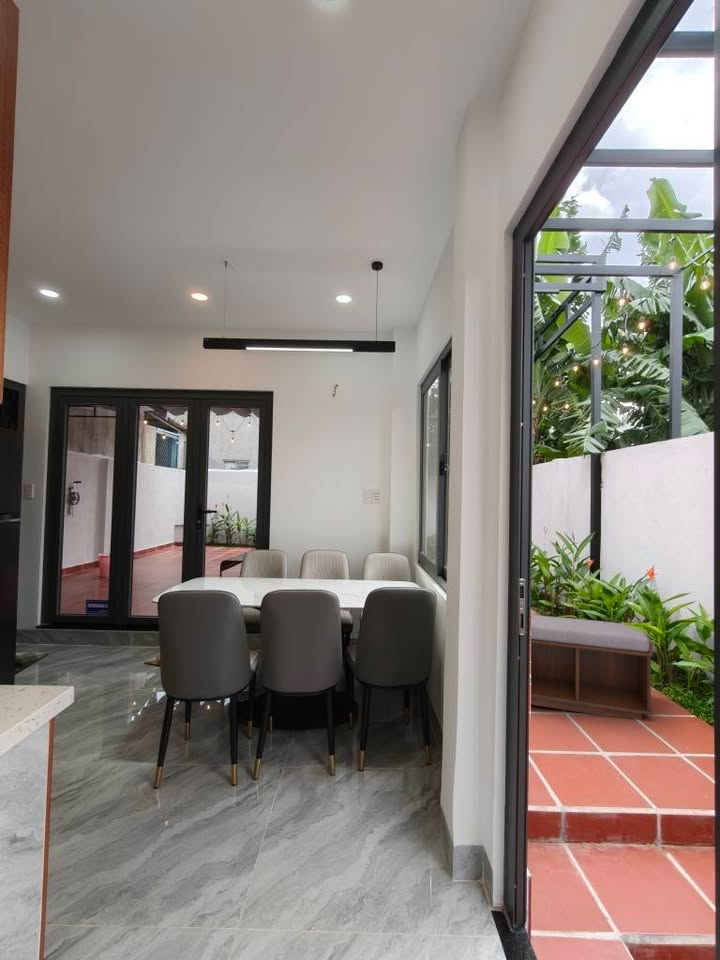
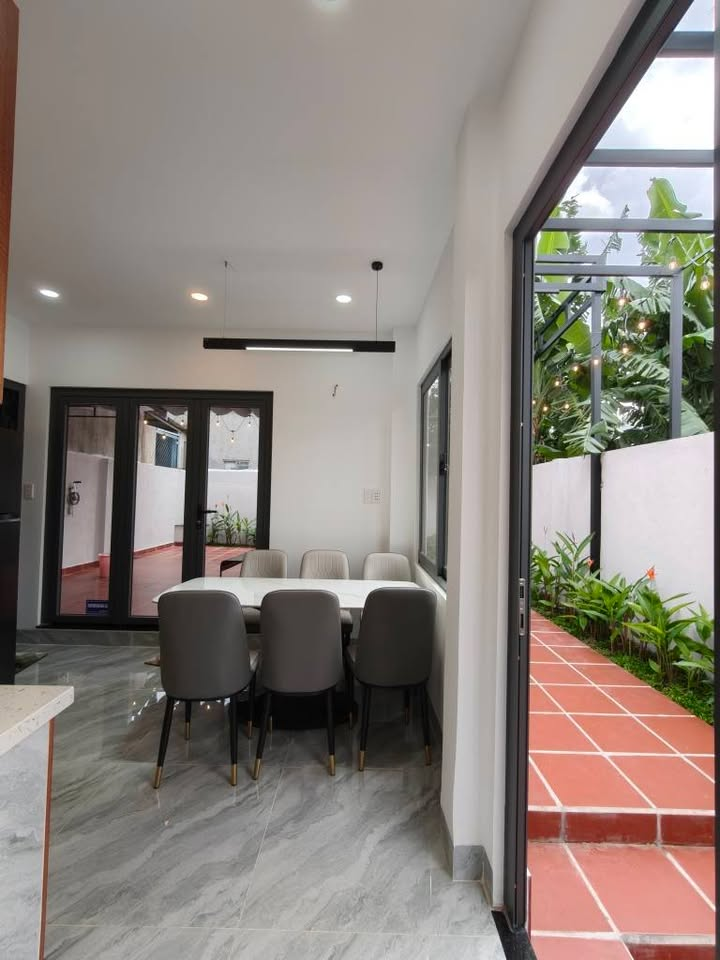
- bench (575, 662)
